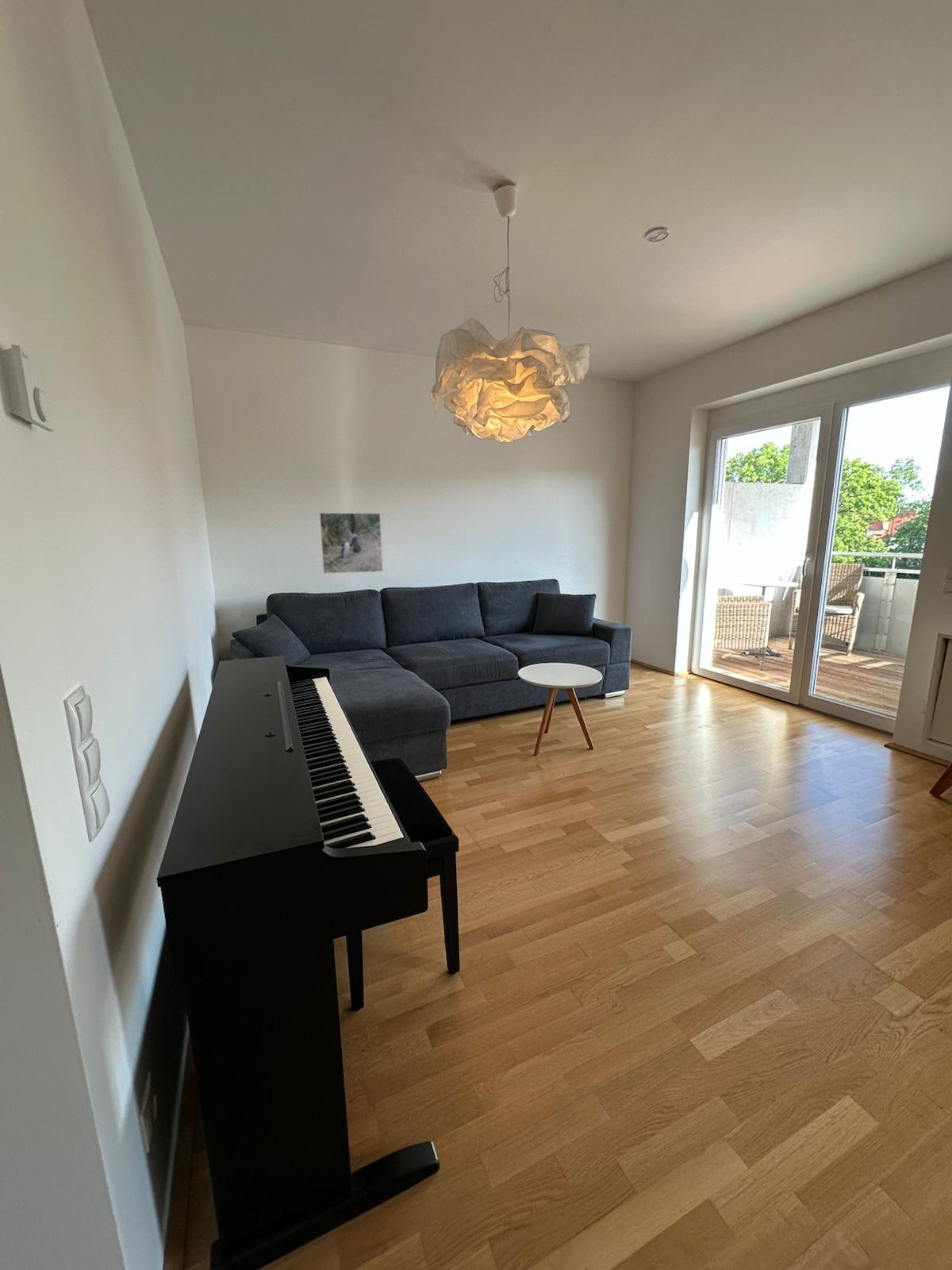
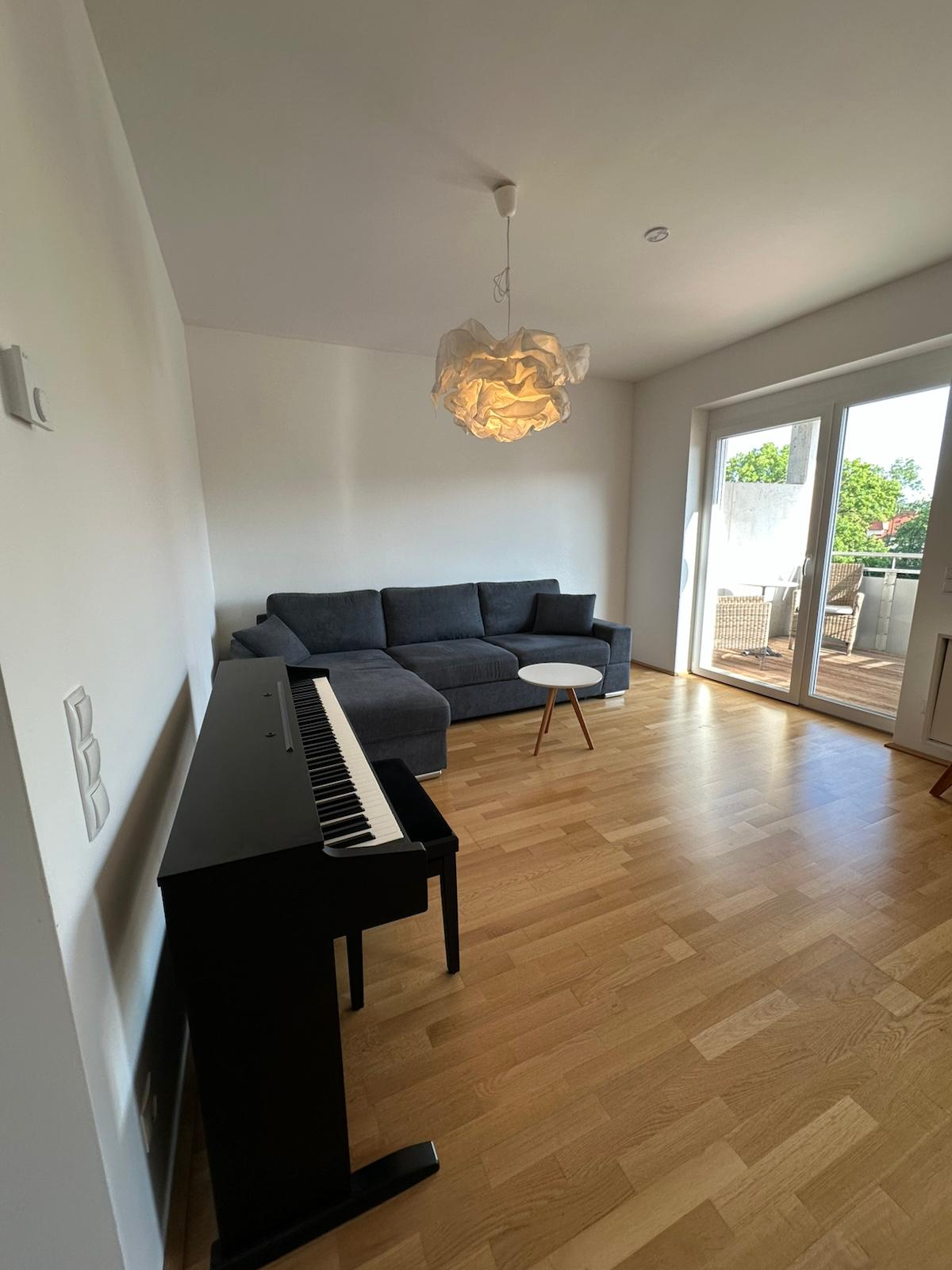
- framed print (351, 543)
